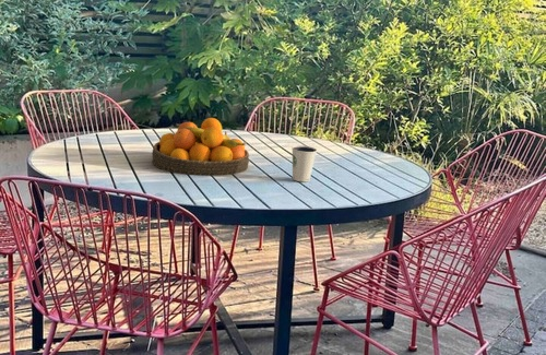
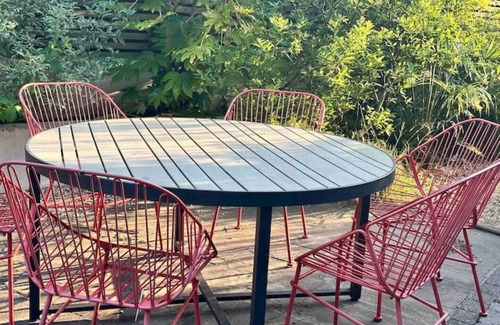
- fruit bowl (201, 143)
- dixie cup (302, 164)
